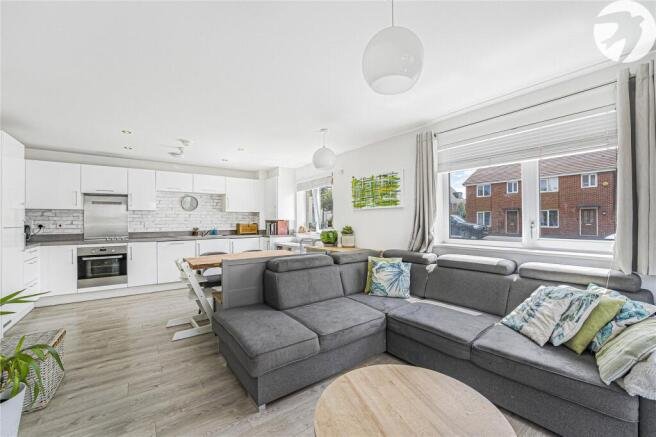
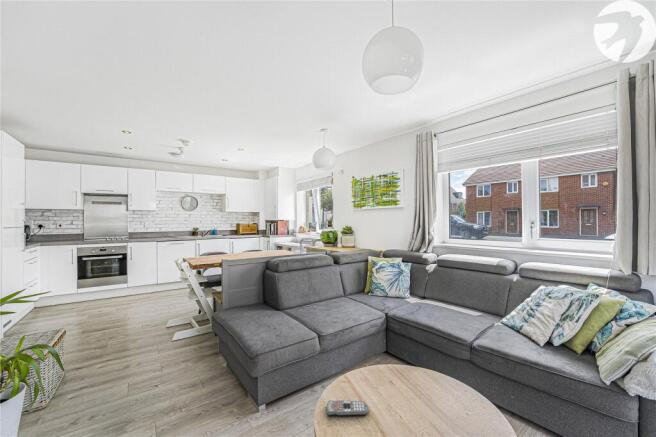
+ remote control (347, 408)
